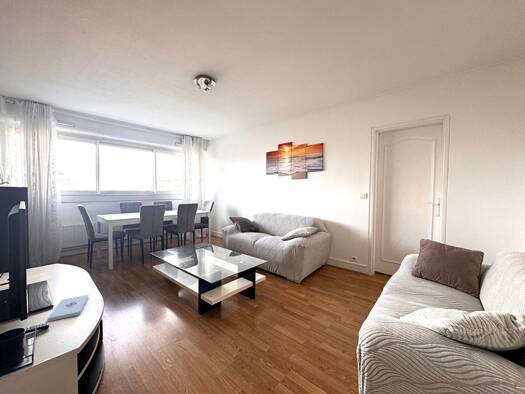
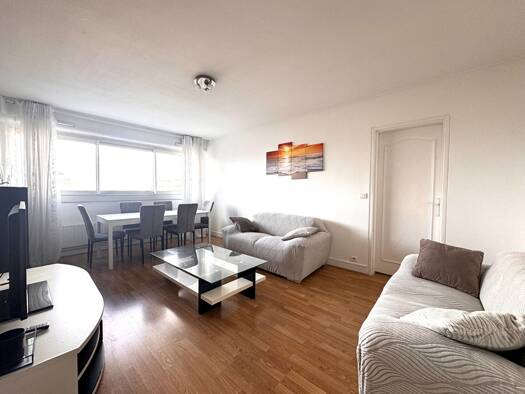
- notepad (70, 306)
